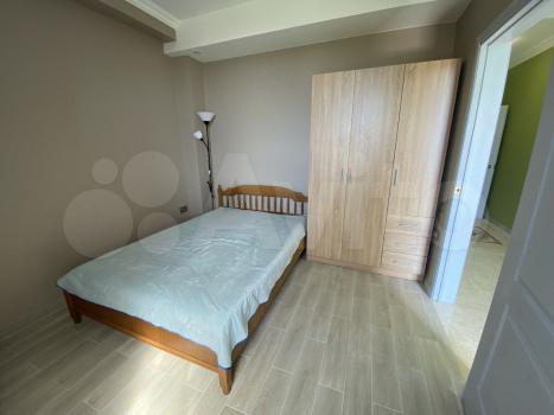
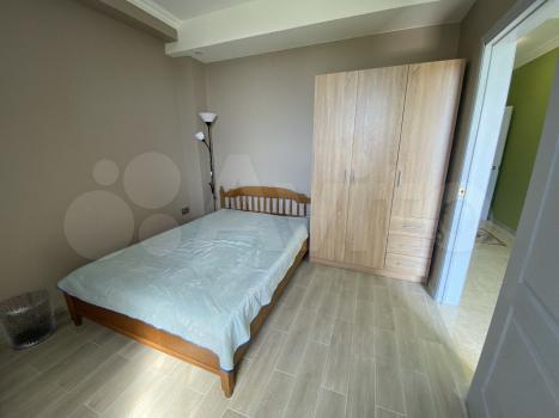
+ waste bin (29, 319)
